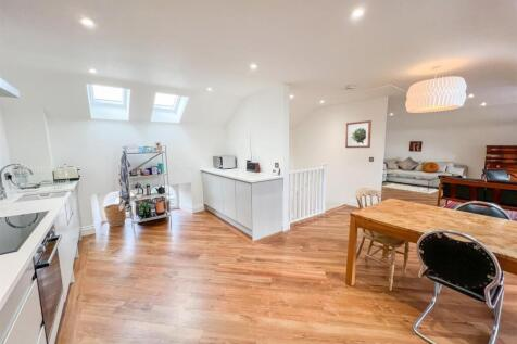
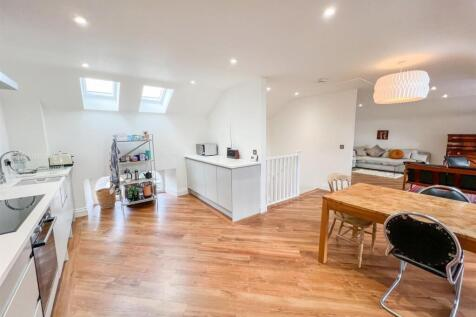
- wall art (357, 135)
